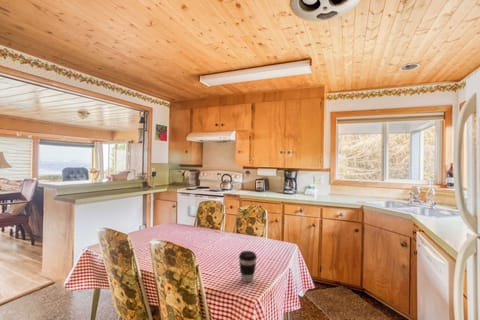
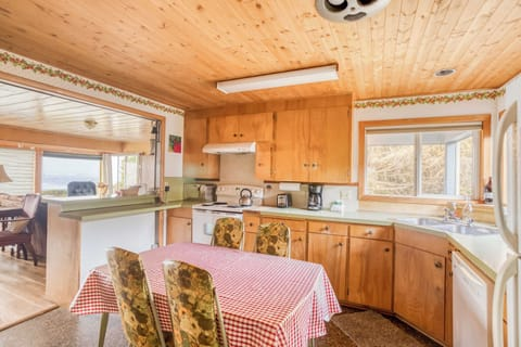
- coffee cup (247, 266)
